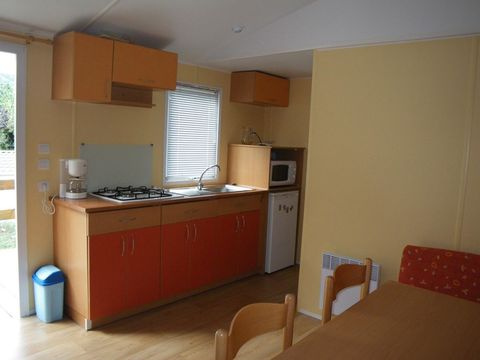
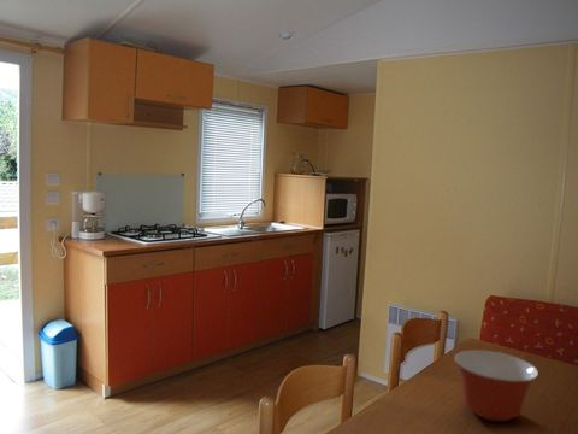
+ mixing bowl (493, 387)
